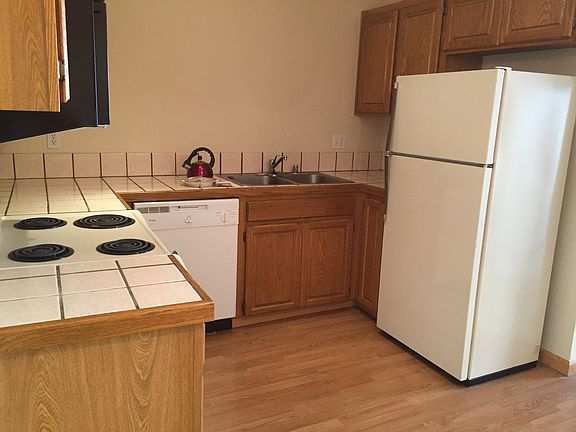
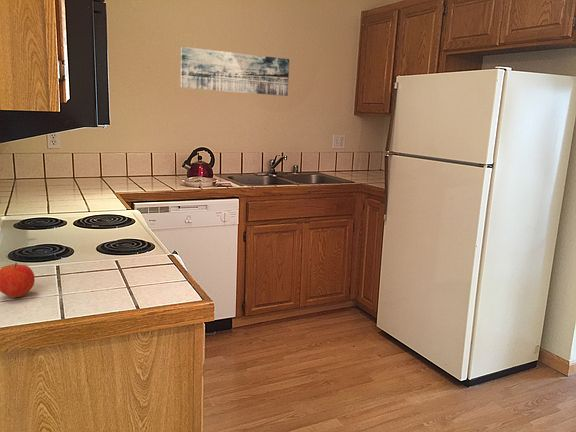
+ apple (15, 279)
+ wall art (237, 72)
